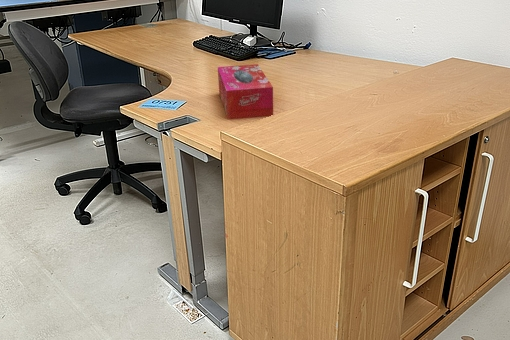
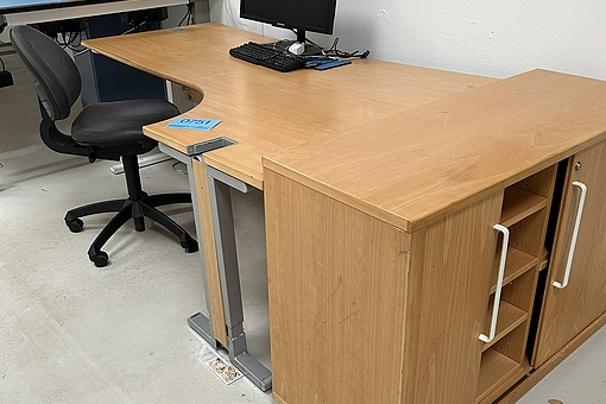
- tissue box (243, 90)
